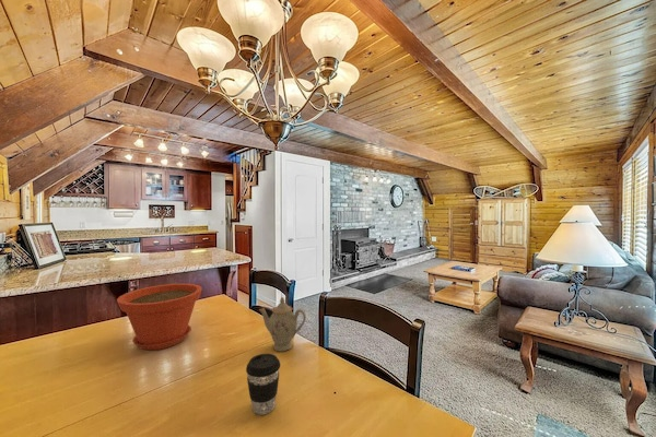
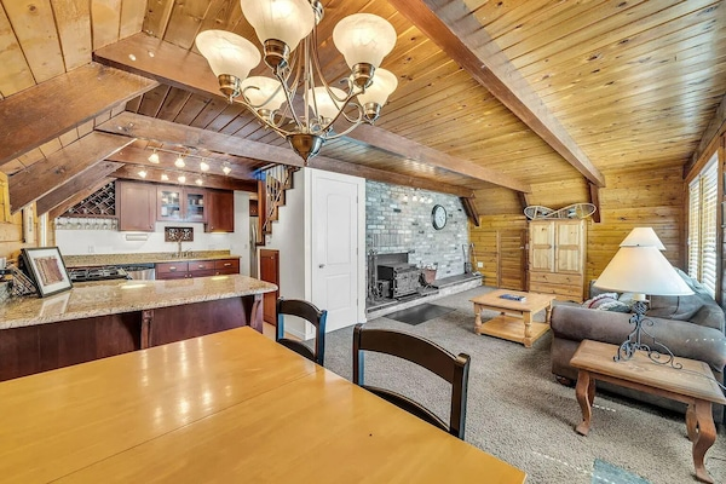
- plant pot (163, 316)
- chinaware (282, 321)
- coffee cup (263, 383)
